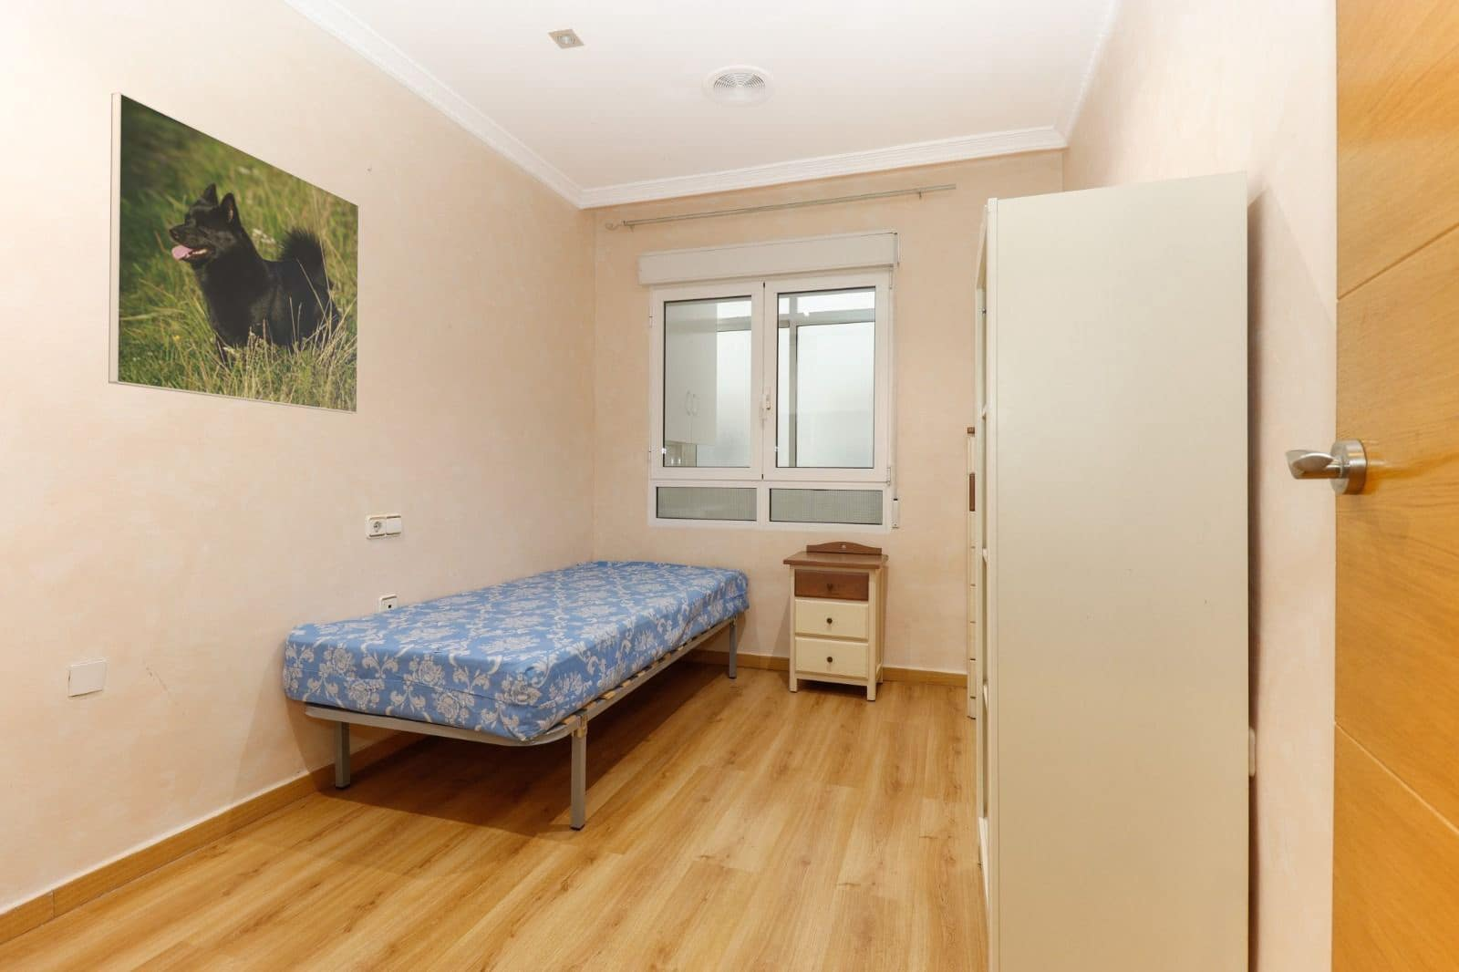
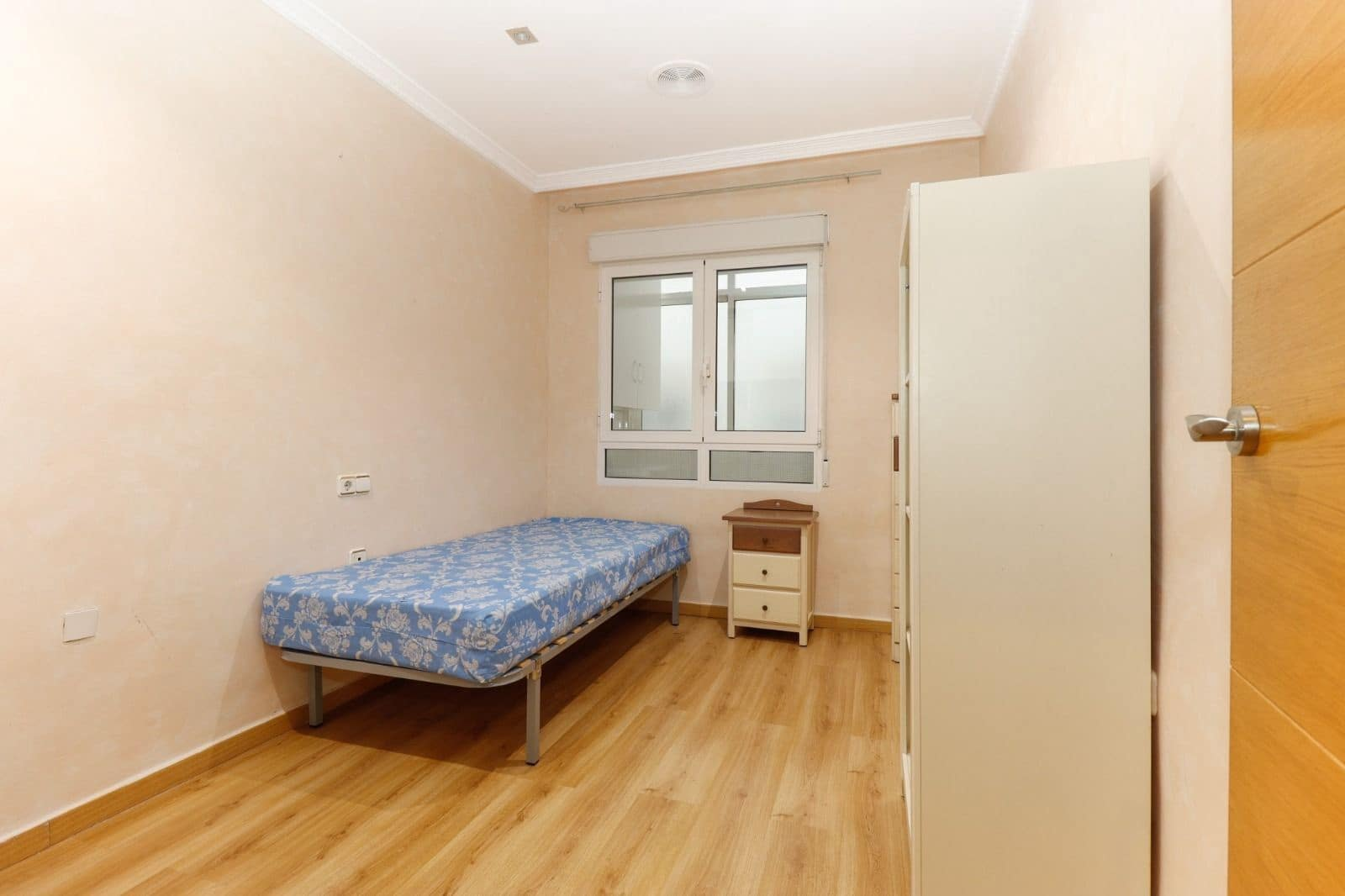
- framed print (255, 279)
